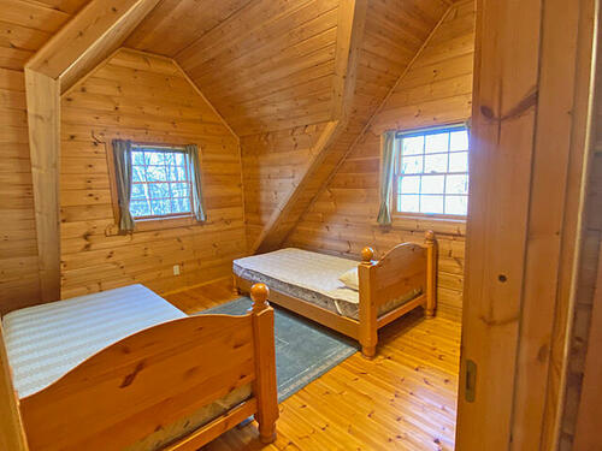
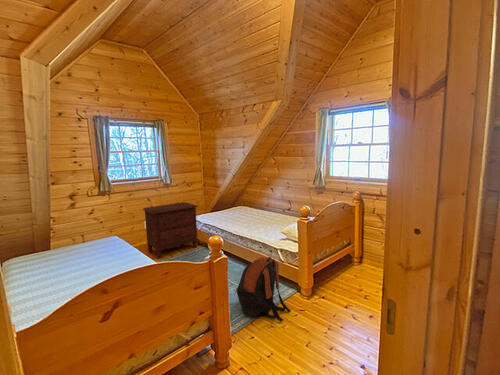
+ nightstand (172, 228)
+ backpack (261, 282)
